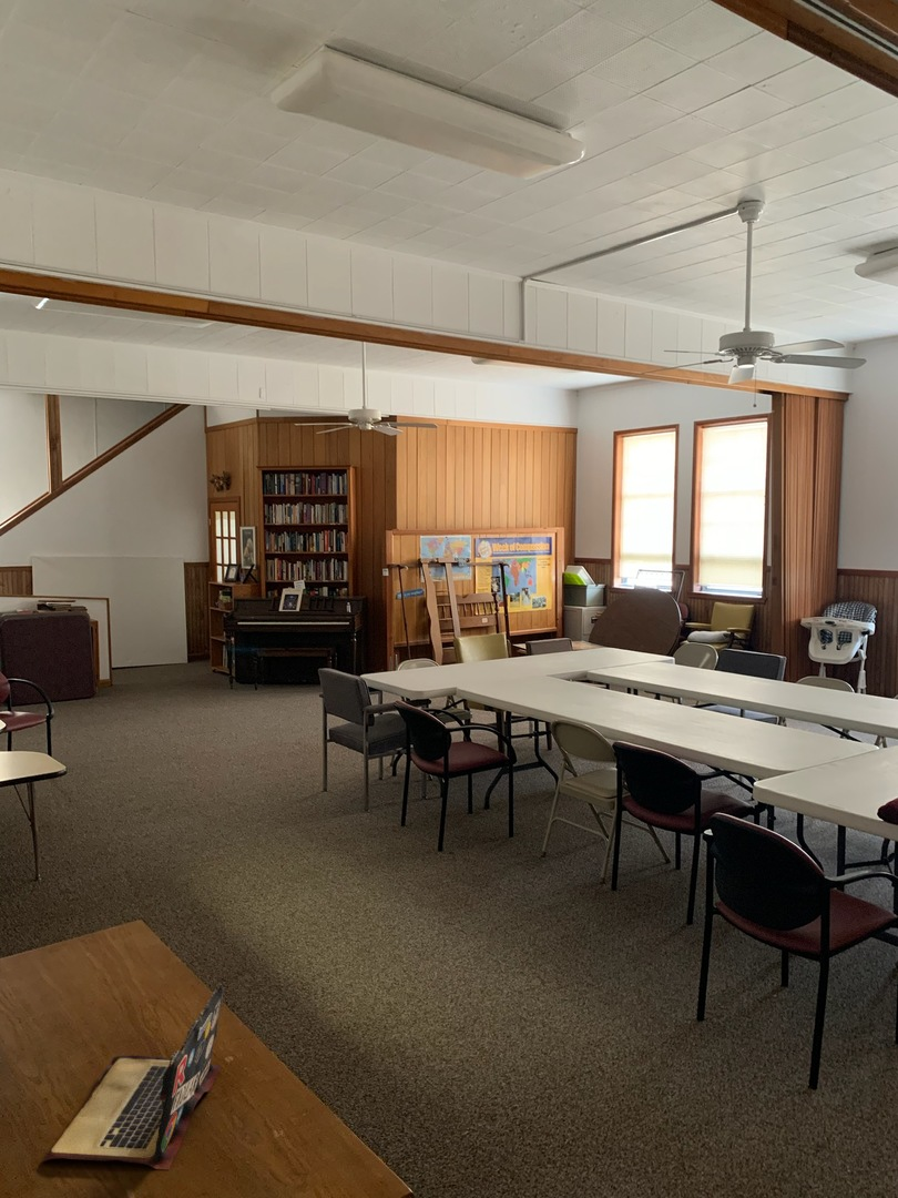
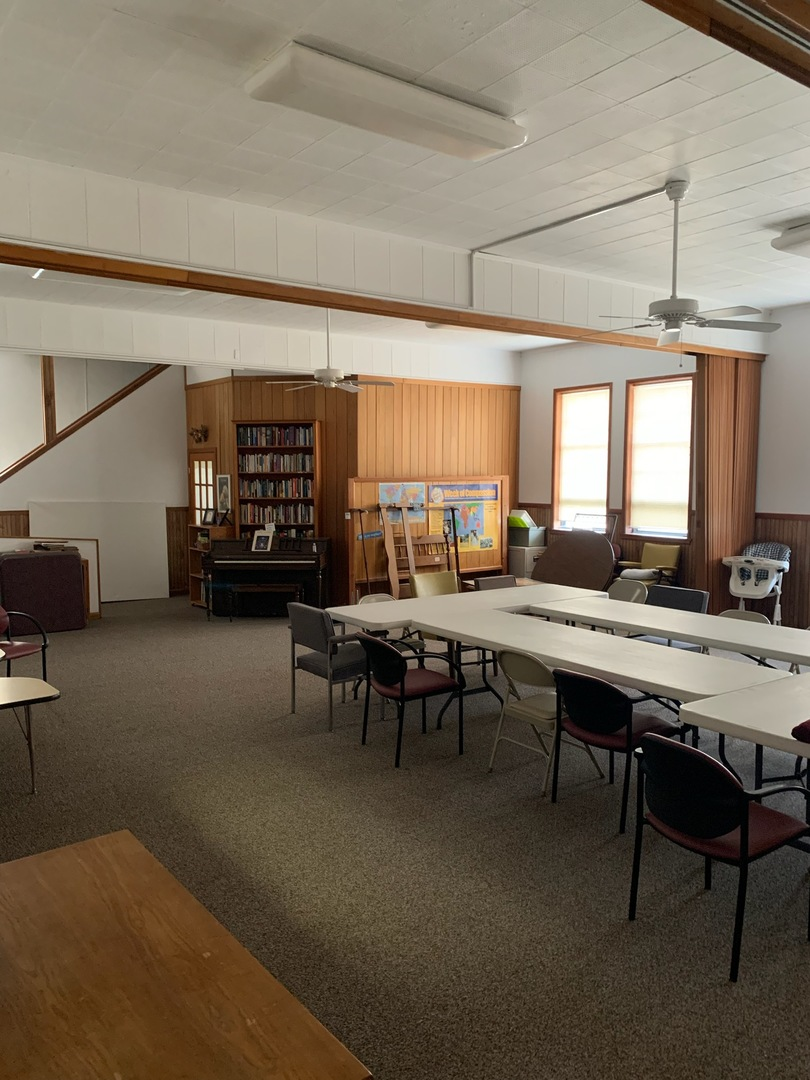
- laptop (137, 1064)
